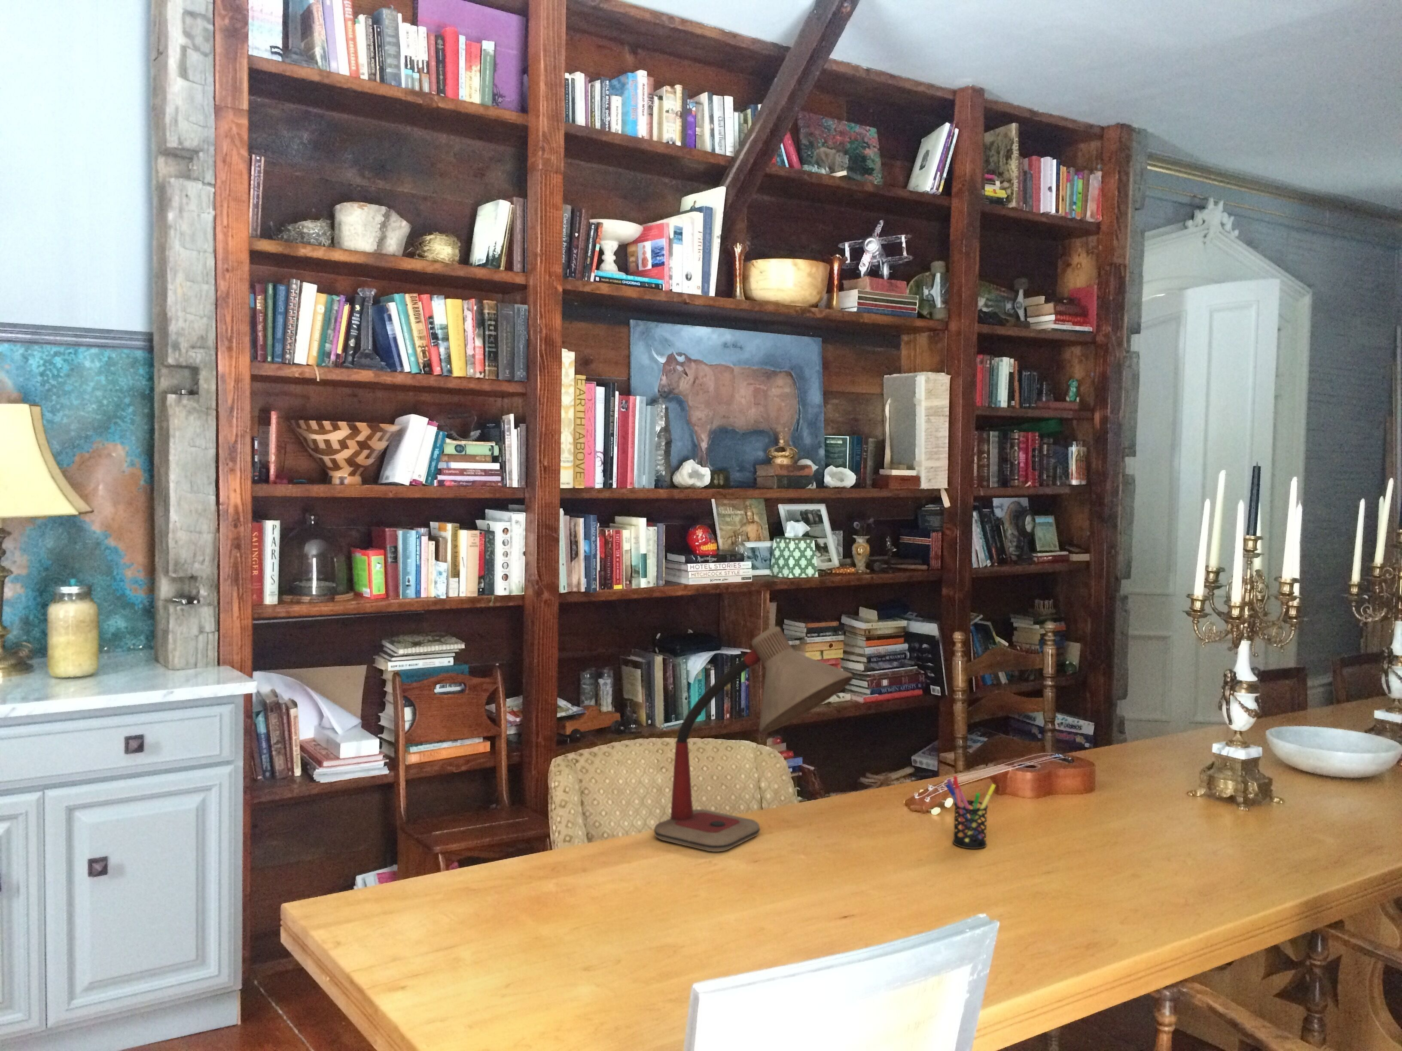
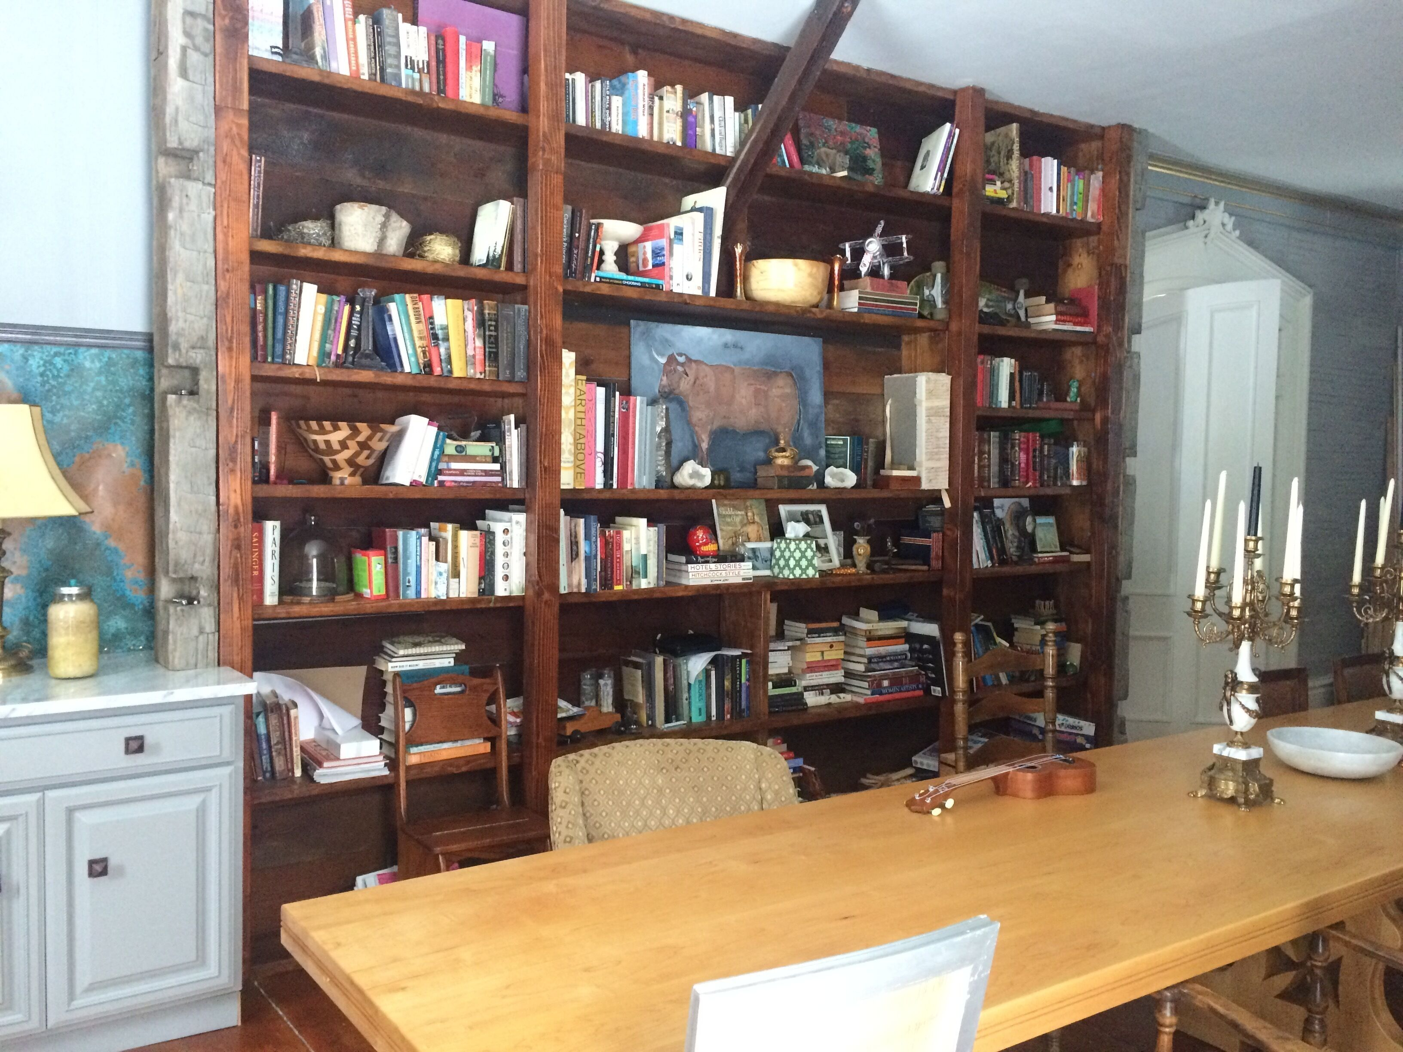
- desk lamp (760, 730)
- pen holder (970, 810)
